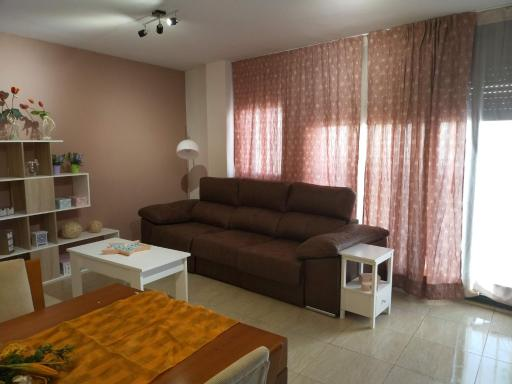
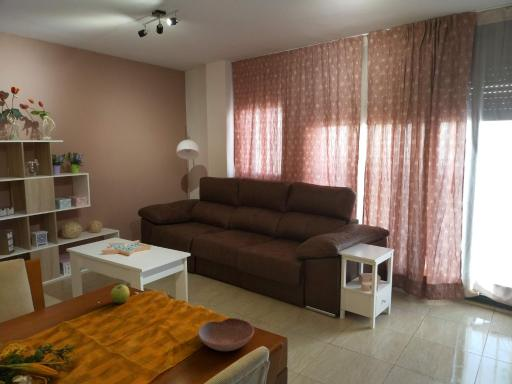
+ bowl (226, 336)
+ fruit (120, 293)
